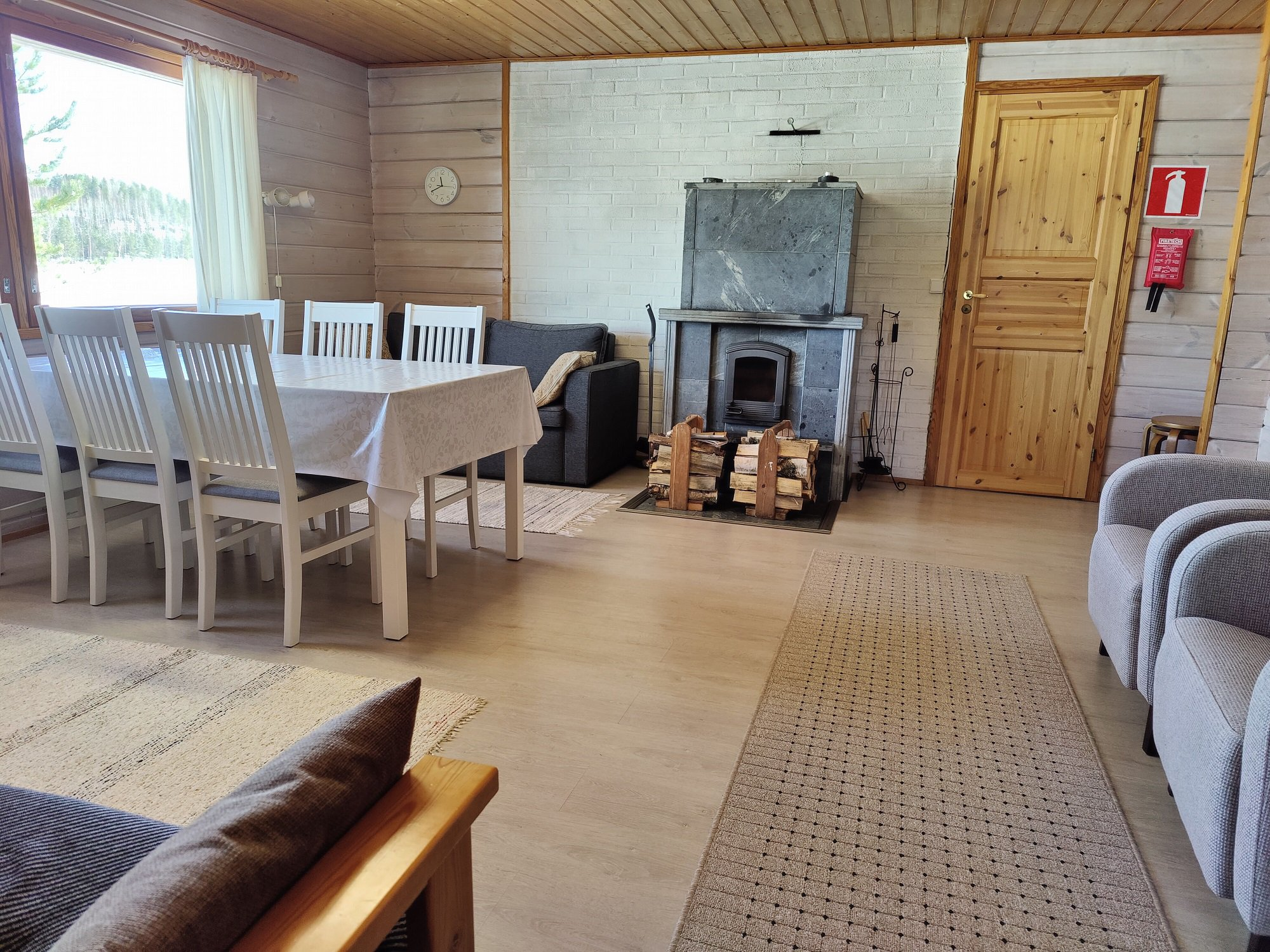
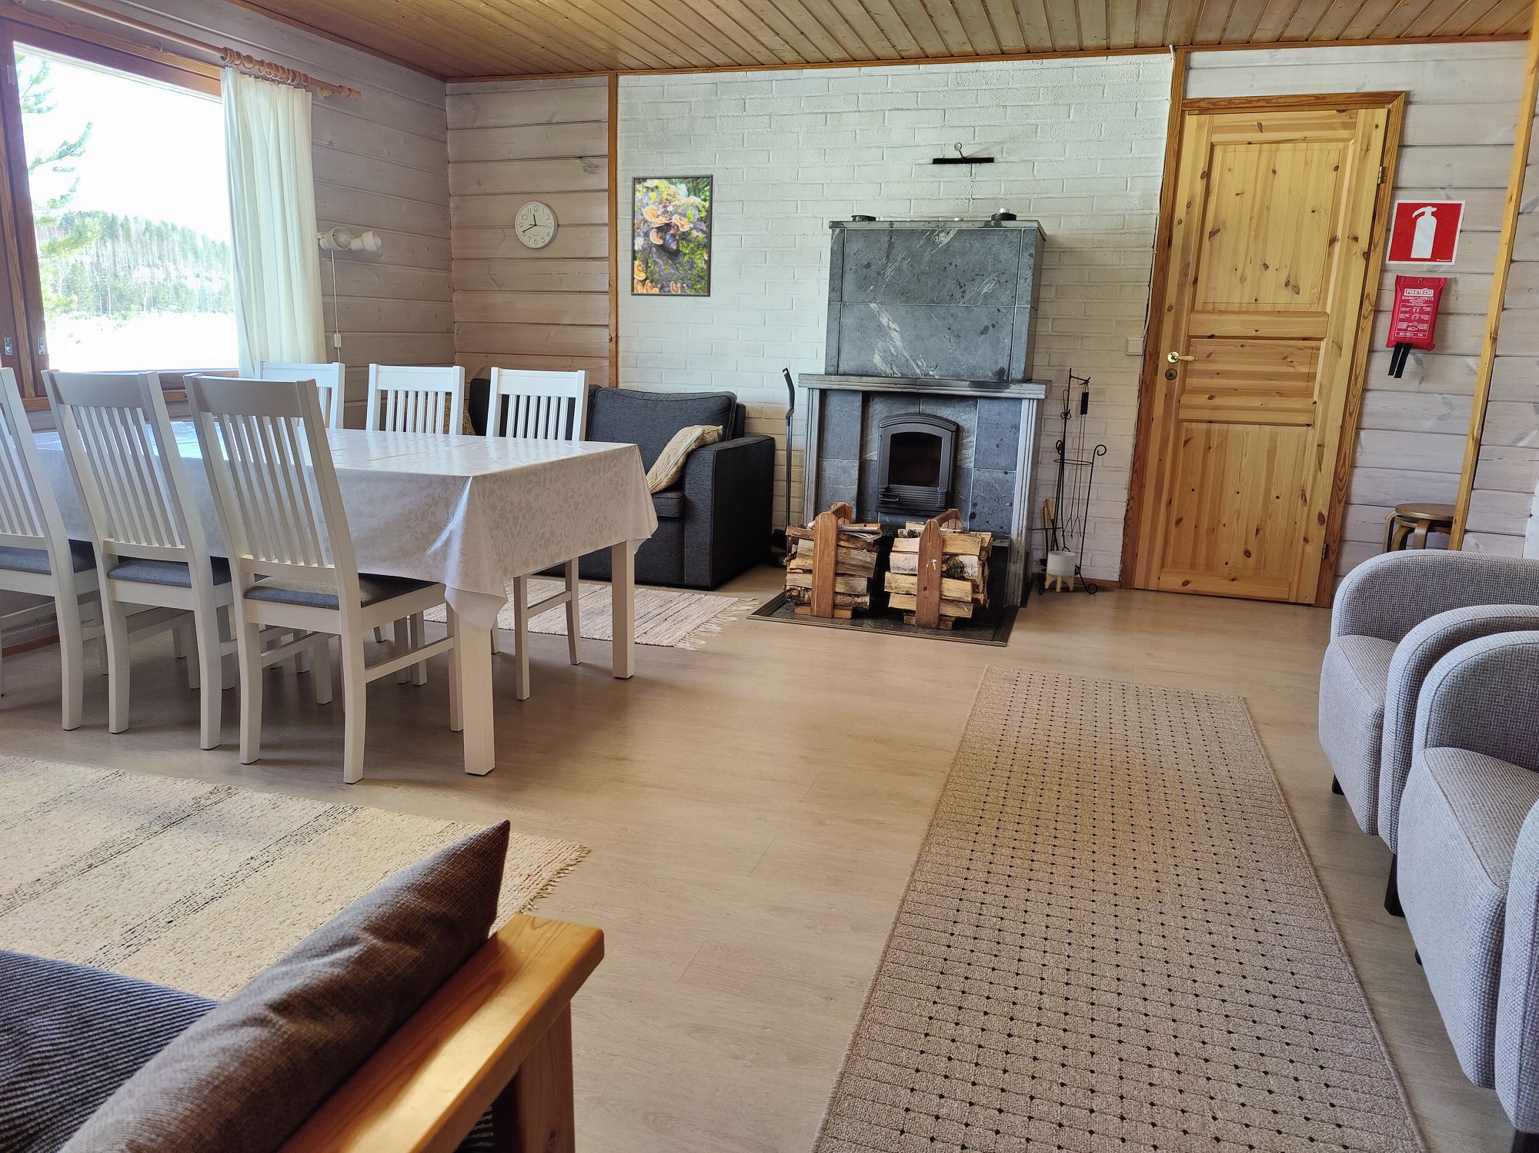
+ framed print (671, 236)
+ planter (1060, 572)
